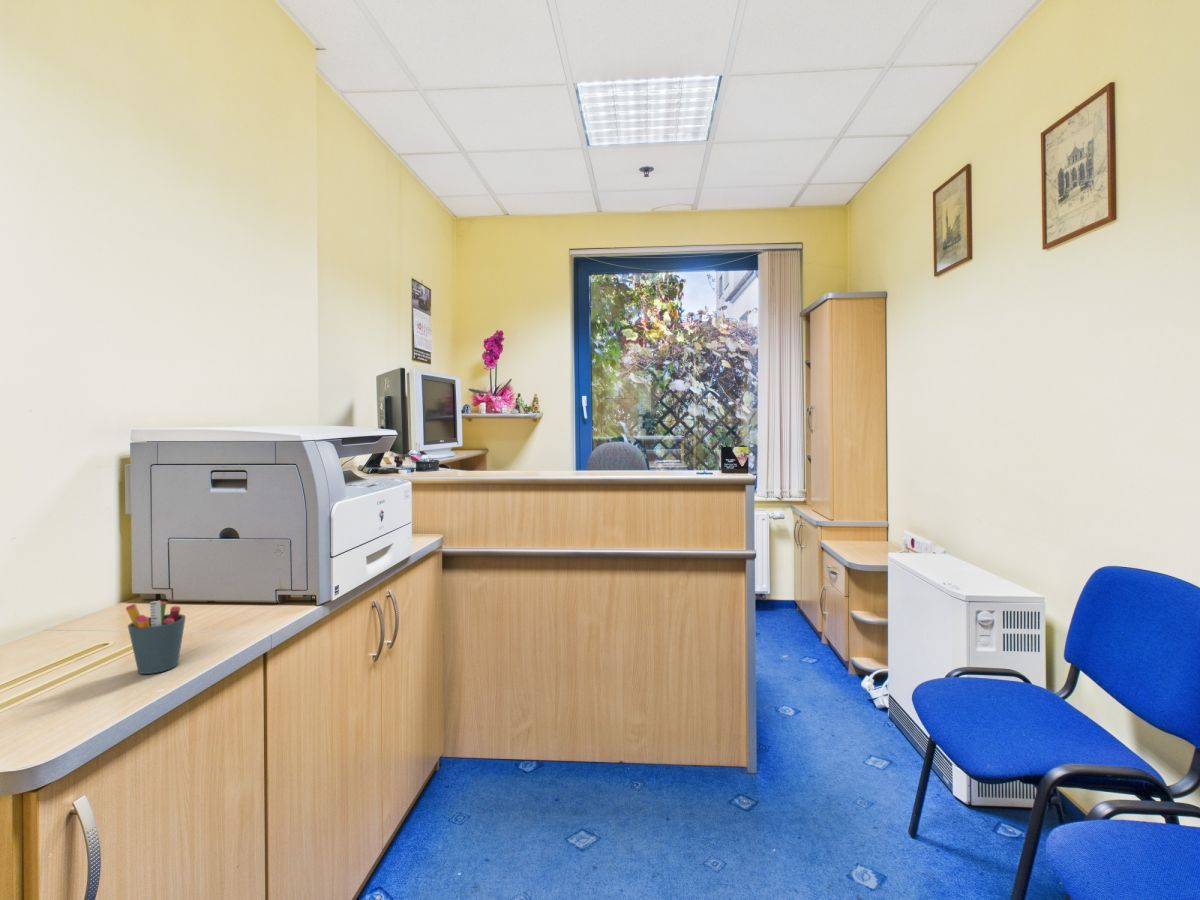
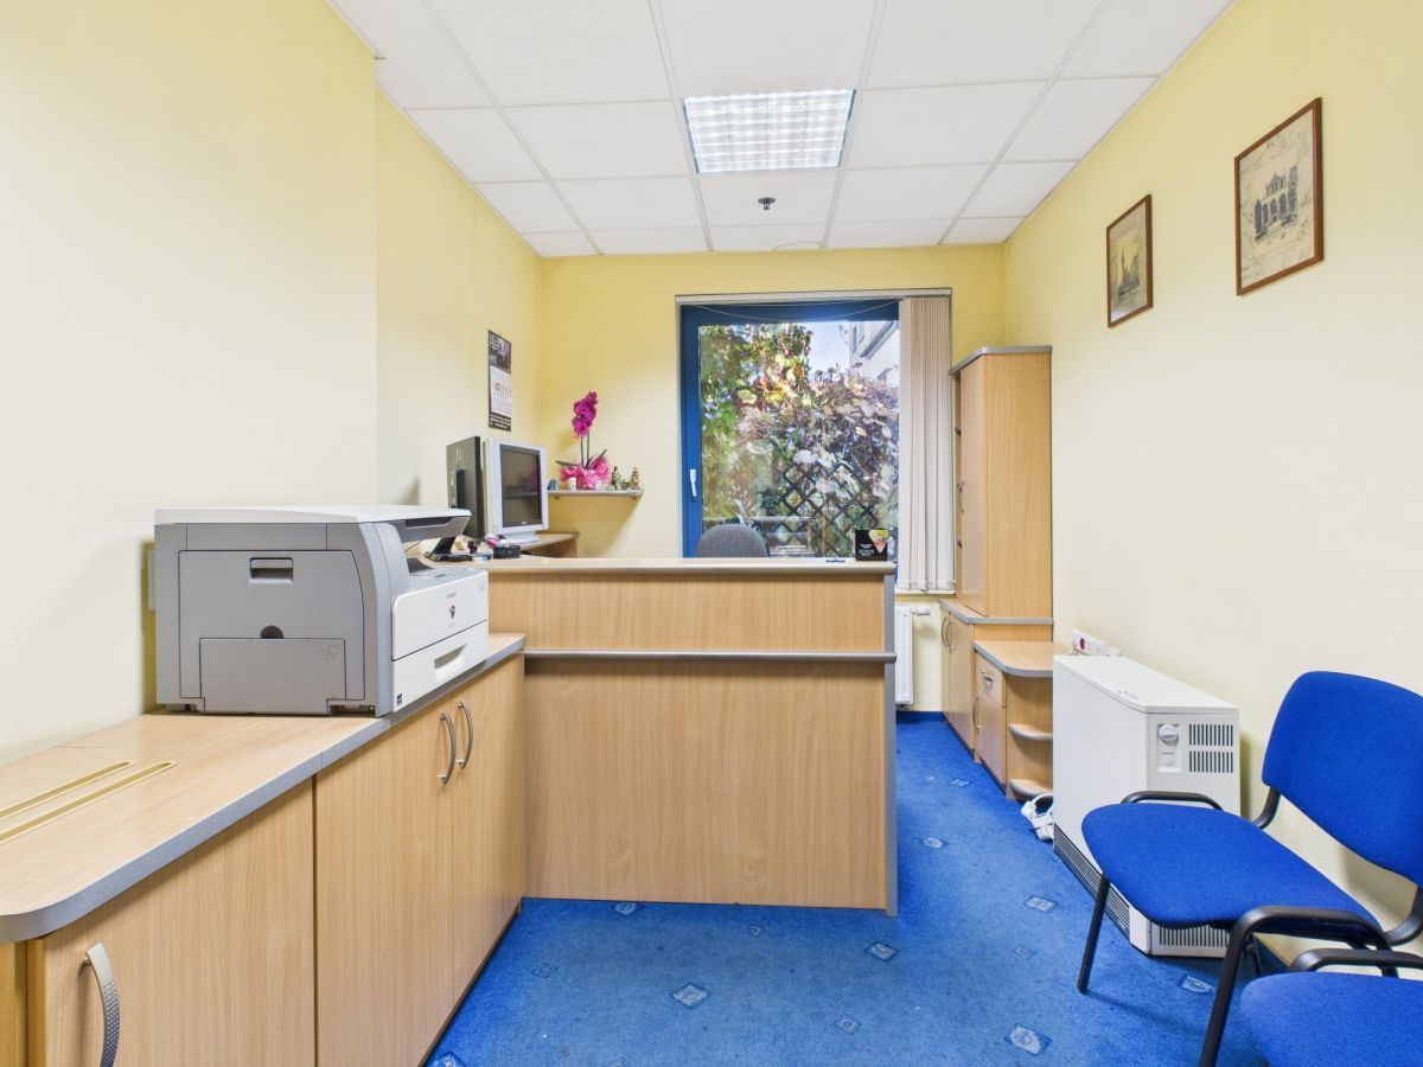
- pen holder (156, 631)
